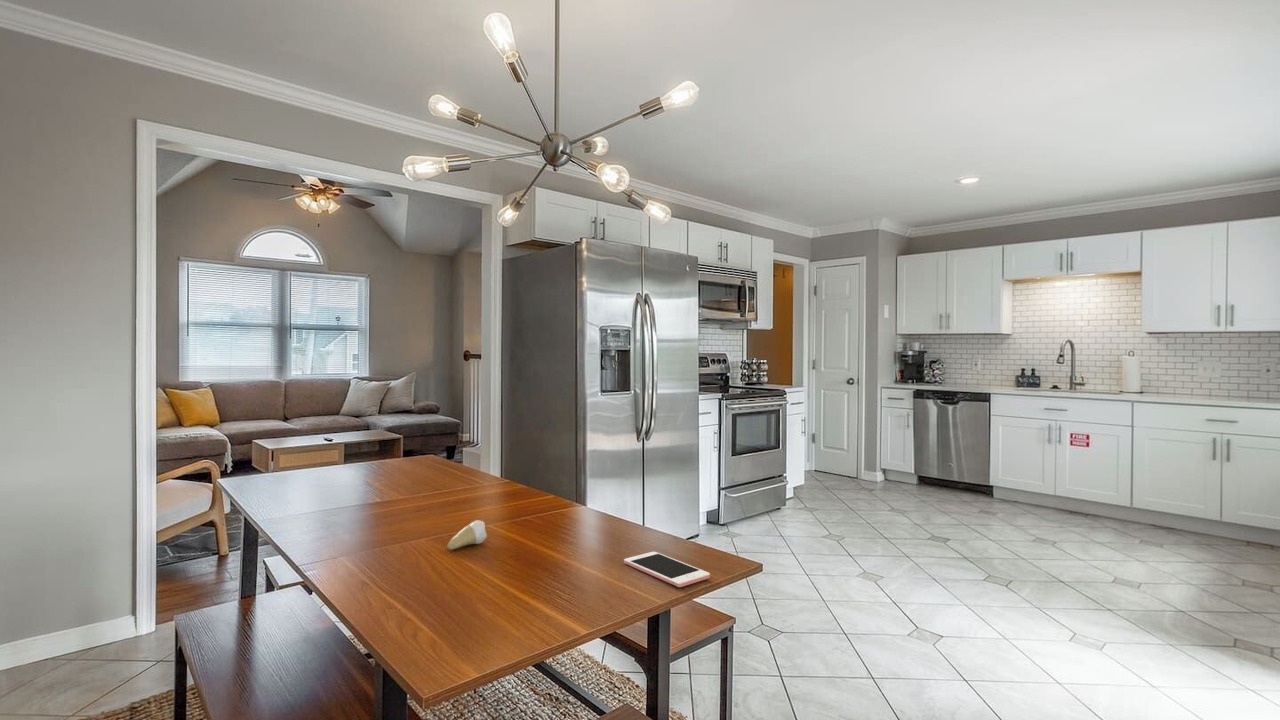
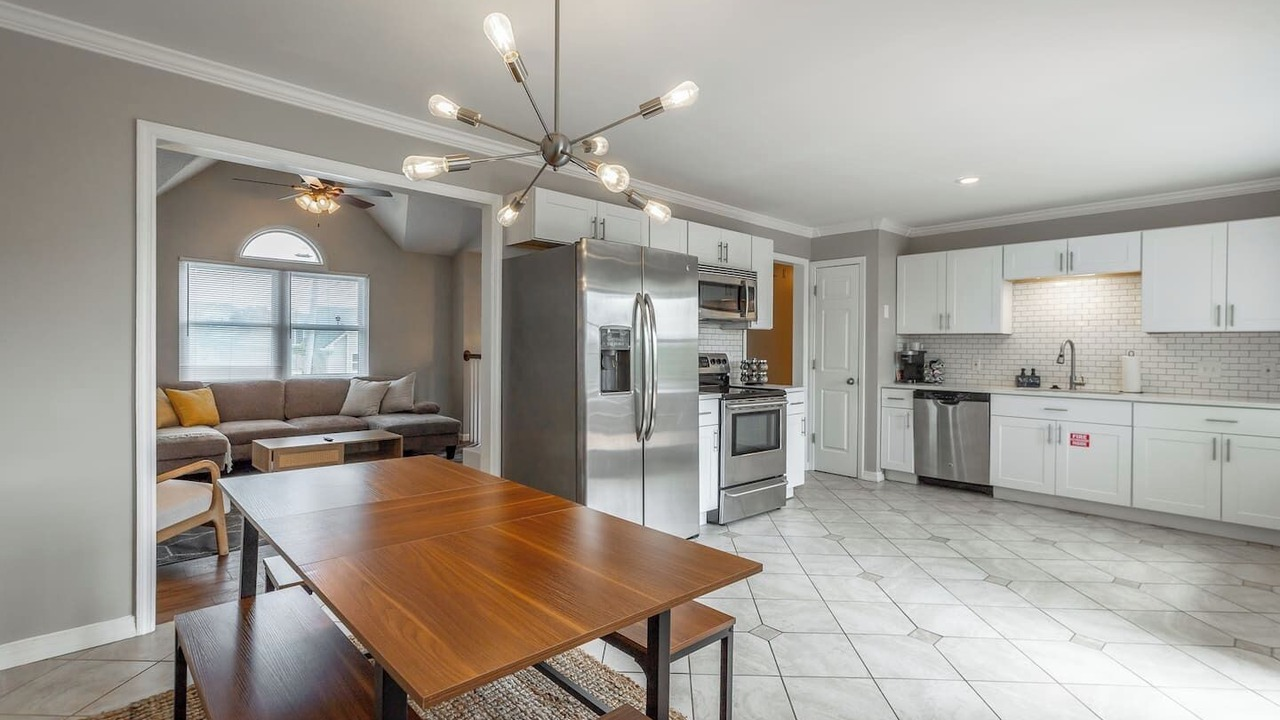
- cell phone (665, 568)
- tooth (466, 534)
